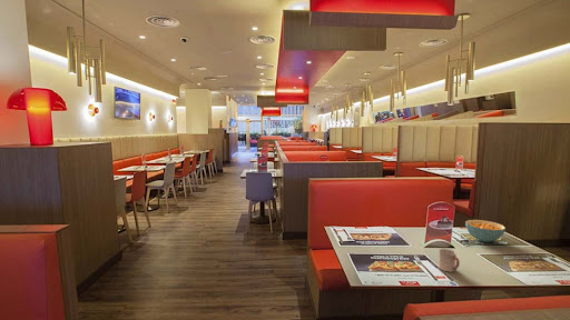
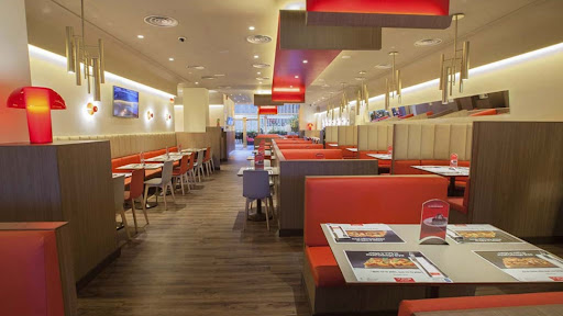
- cup (449, 261)
- cereal bowl (483, 232)
